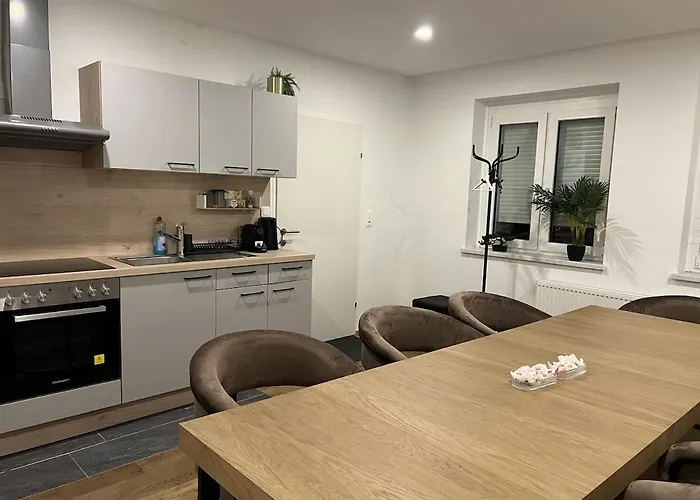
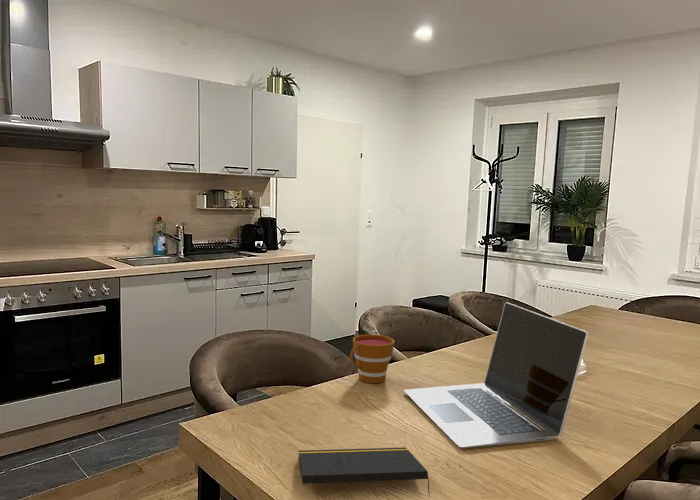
+ cup (370, 359)
+ notepad (359, 464)
+ laptop (488, 366)
